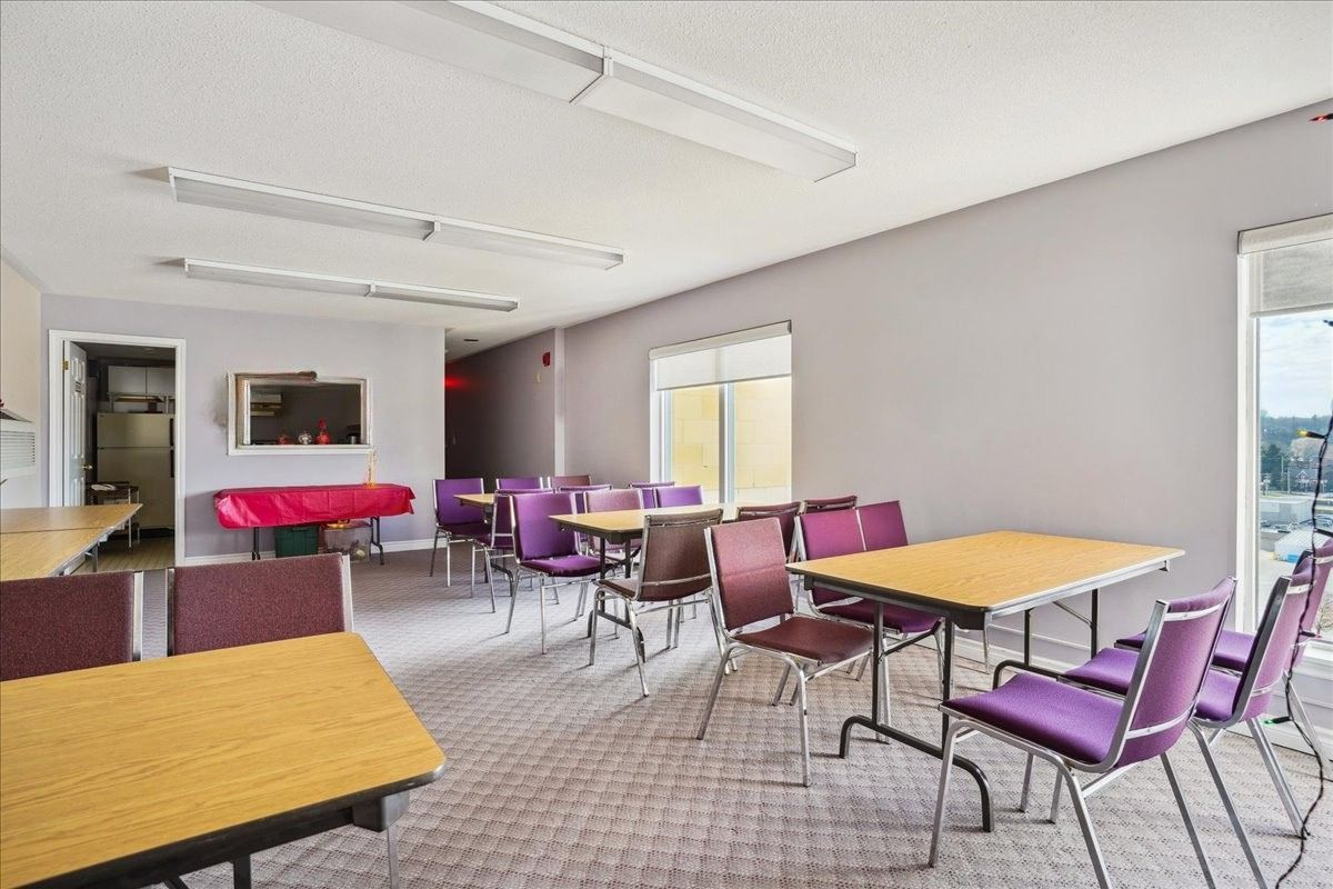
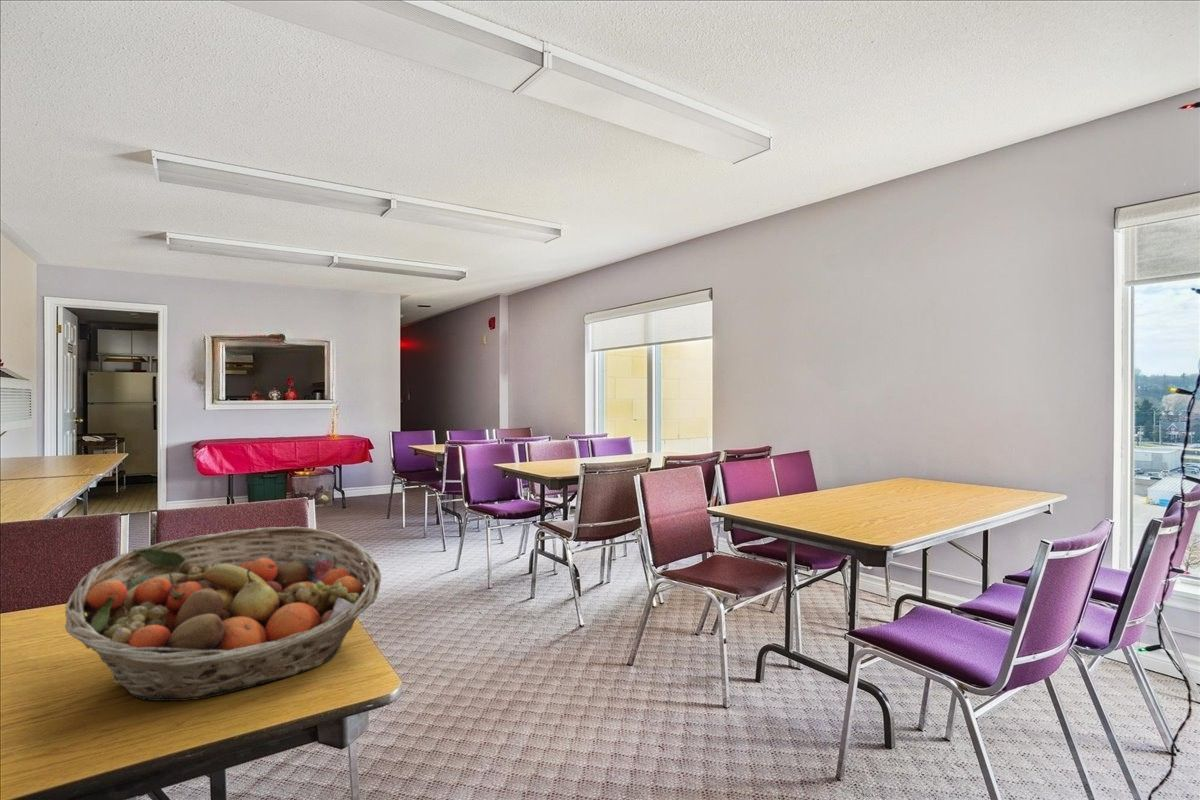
+ fruit basket (240, 602)
